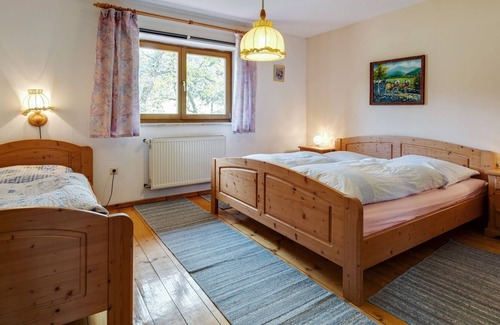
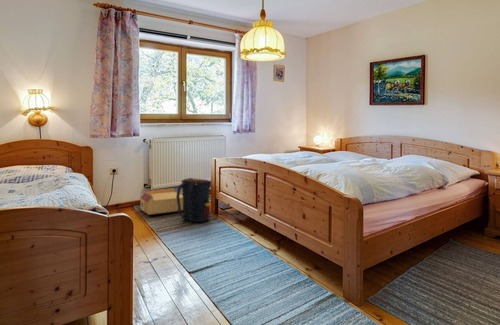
+ satchel (194, 200)
+ basket (161, 200)
